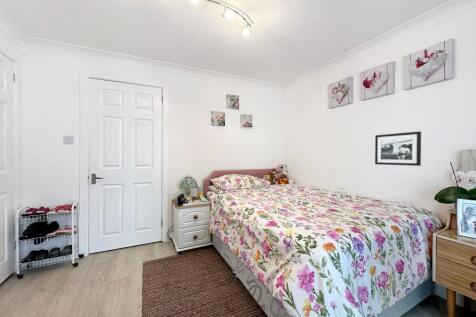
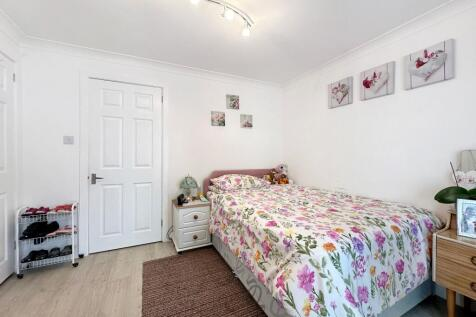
- picture frame (396, 149)
